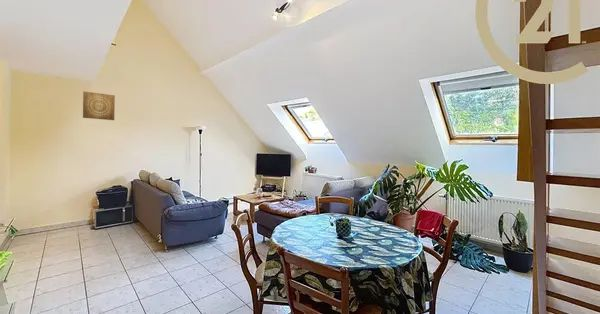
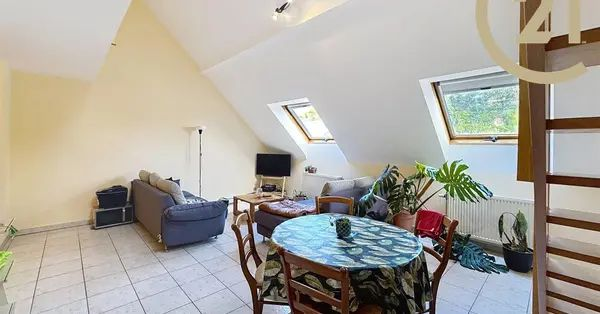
- wall art (99, 106)
